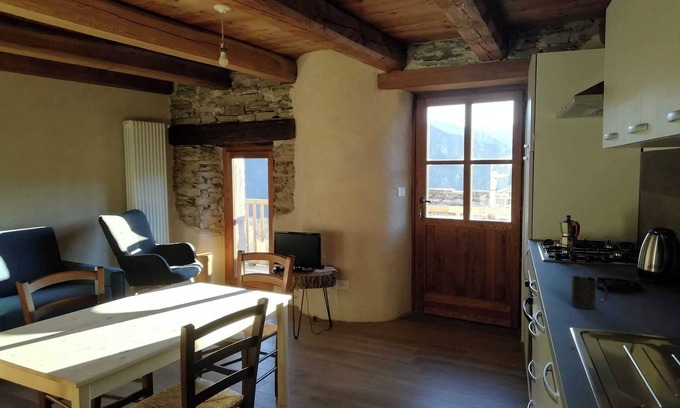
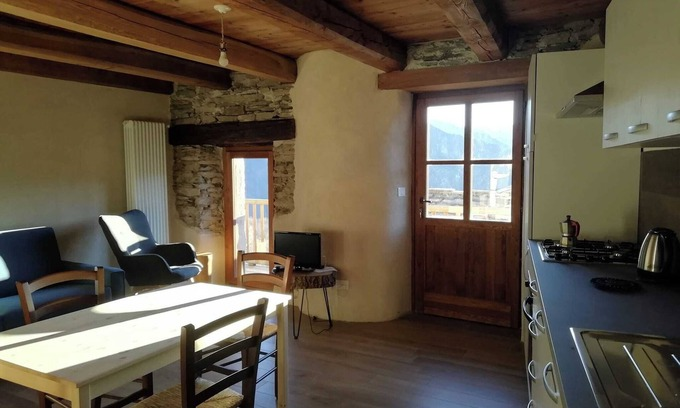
- mug (588, 292)
